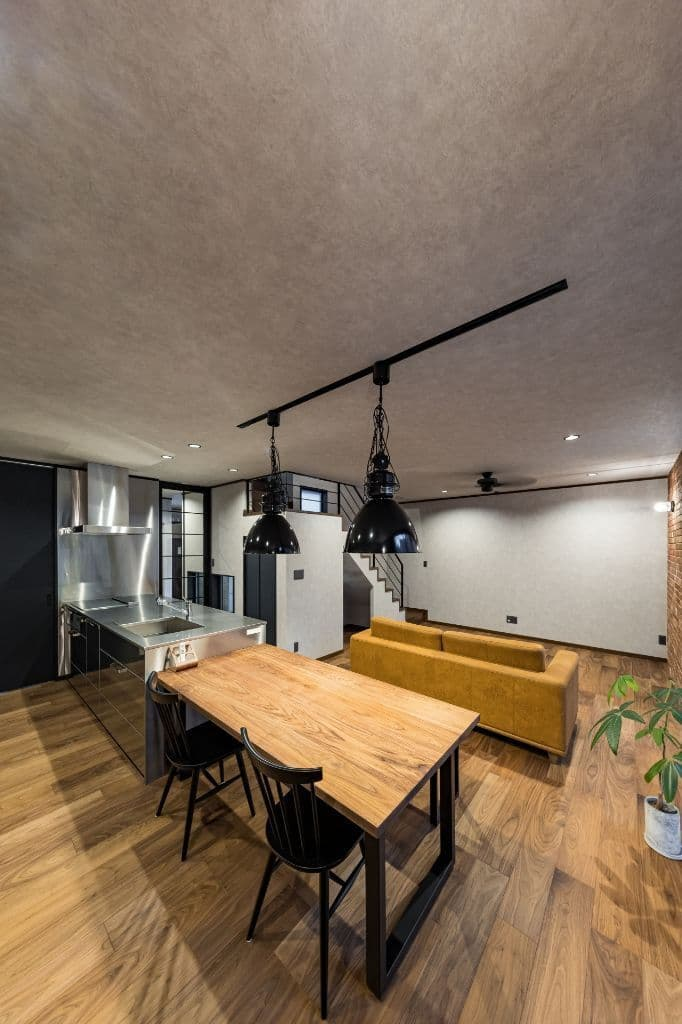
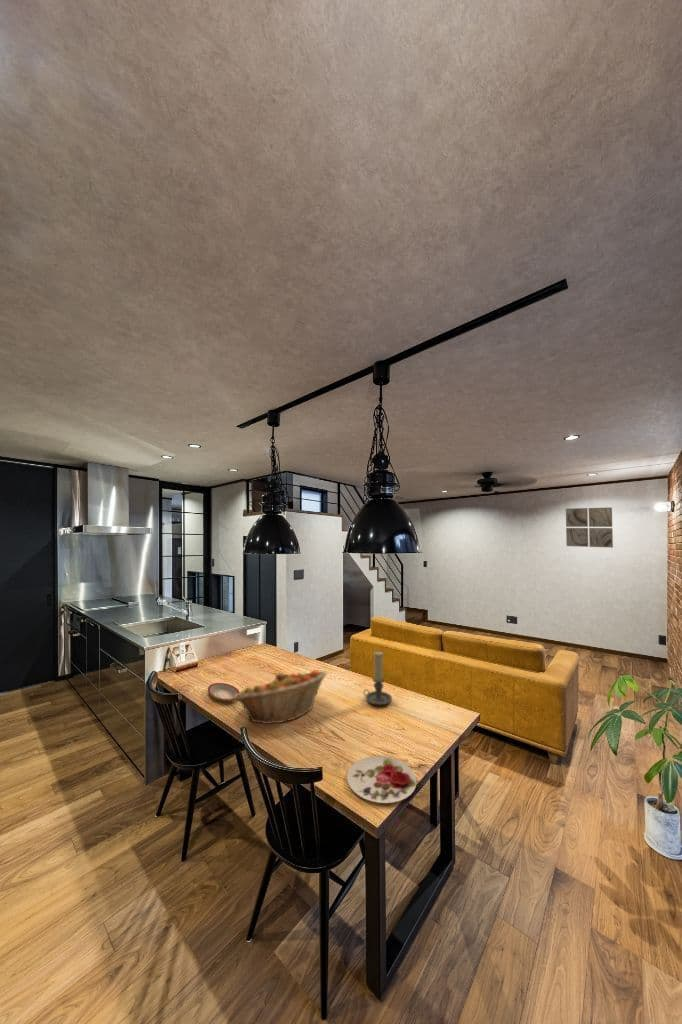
+ fruit basket (282, 691)
+ plate (223, 693)
+ wall art (589, 526)
+ plate (381, 776)
+ candle holder (376, 675)
